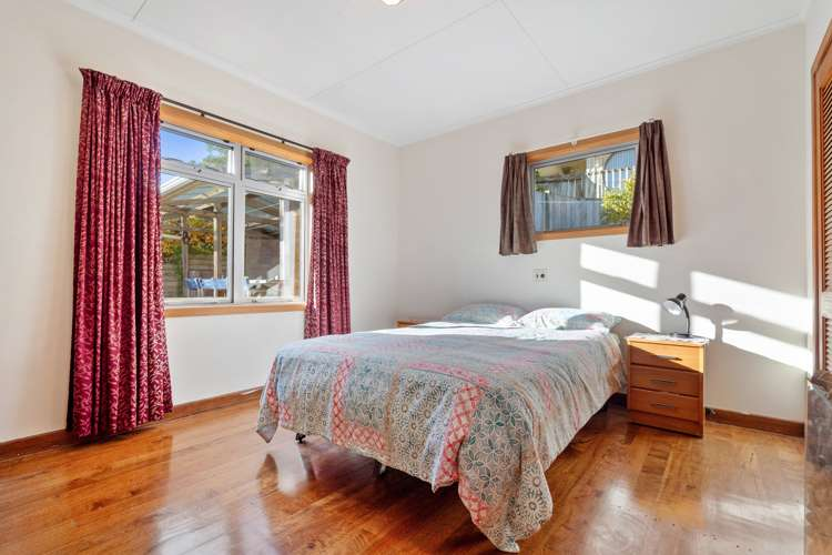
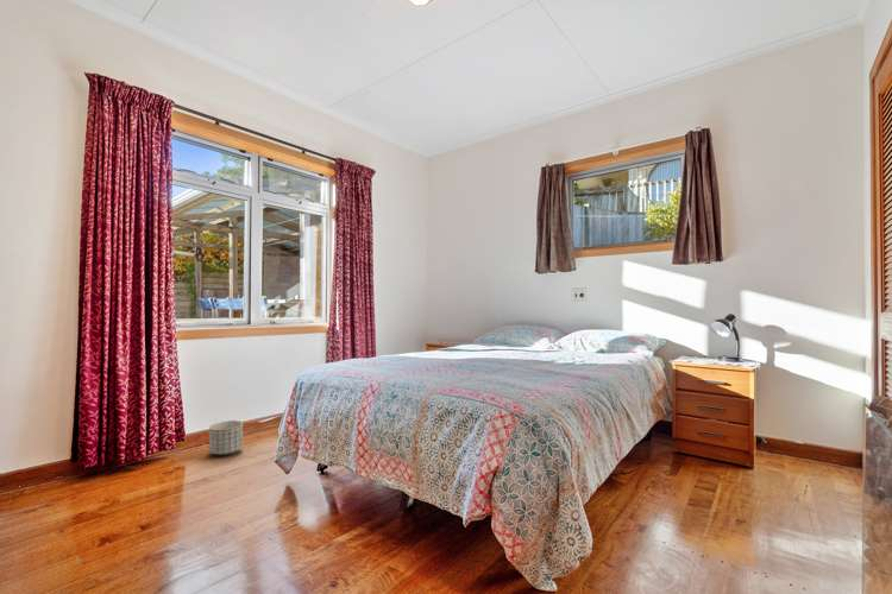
+ planter (226, 438)
